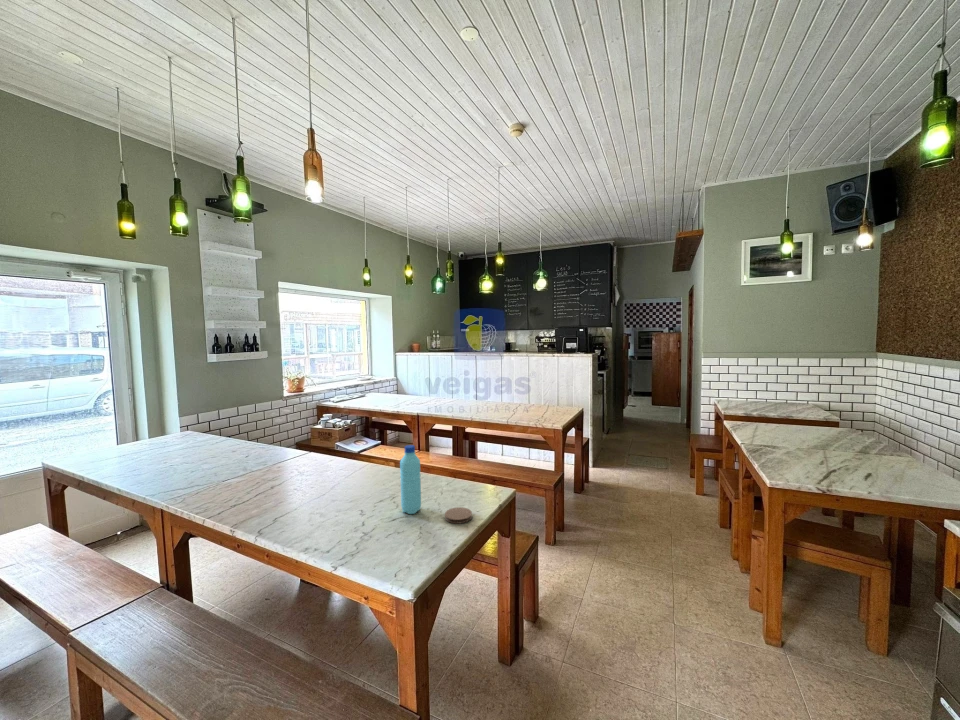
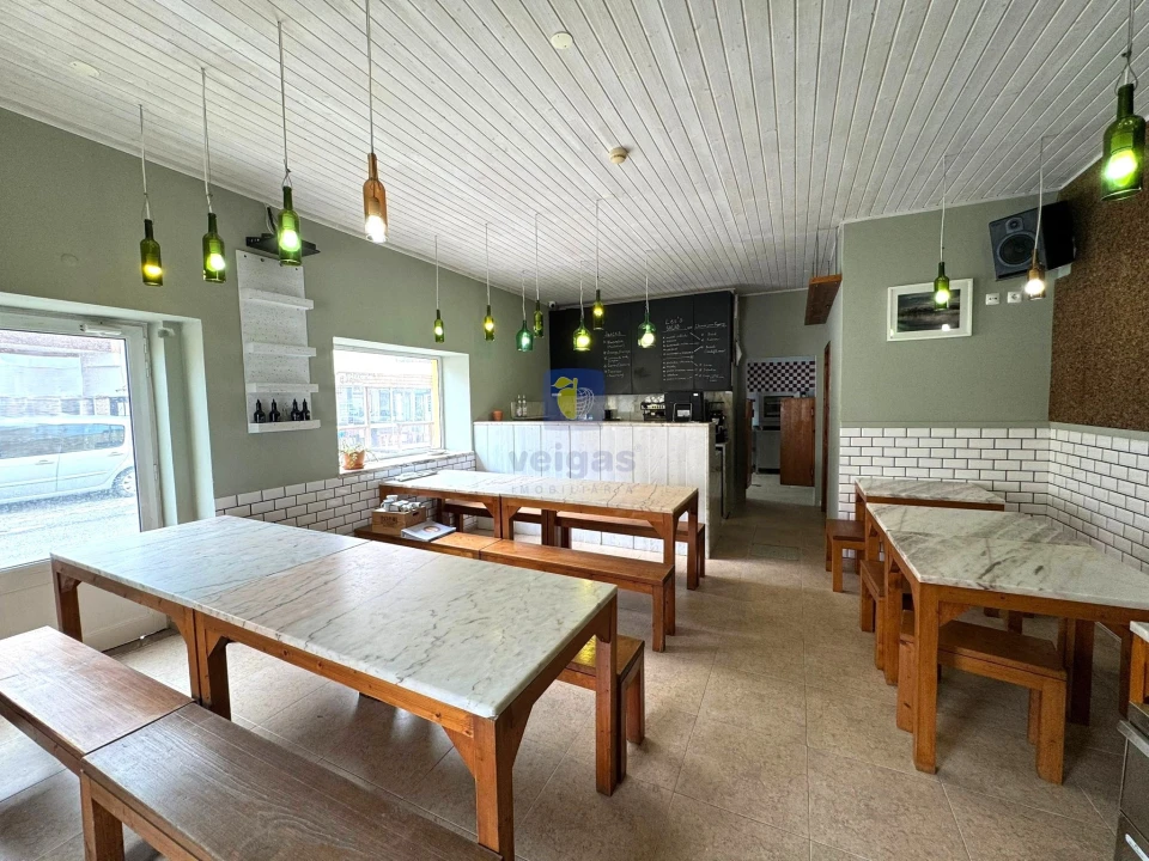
- water bottle (410, 478)
- coaster (458, 515)
